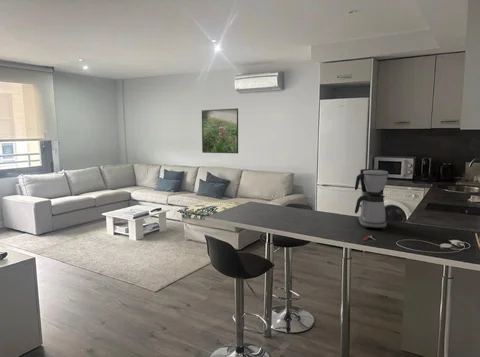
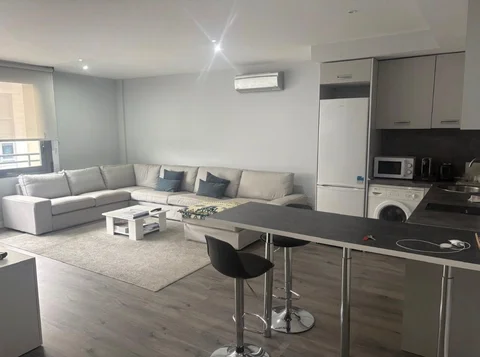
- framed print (219, 131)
- coffee maker (369, 197)
